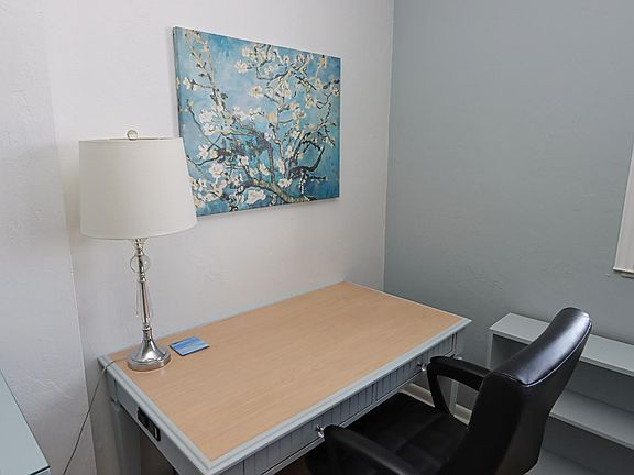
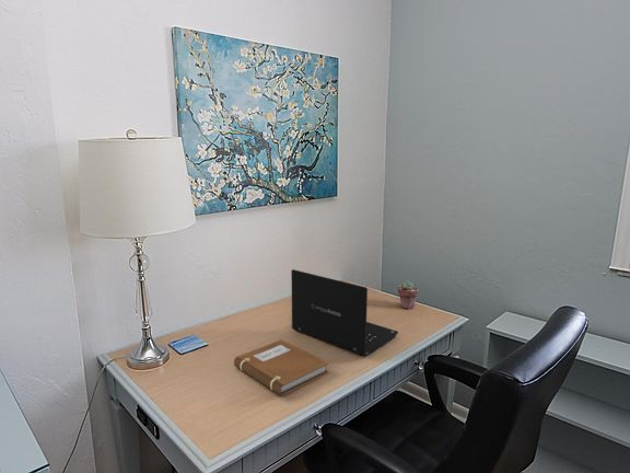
+ potted succulent (408, 293)
+ notebook (279, 364)
+ laptop (343, 302)
